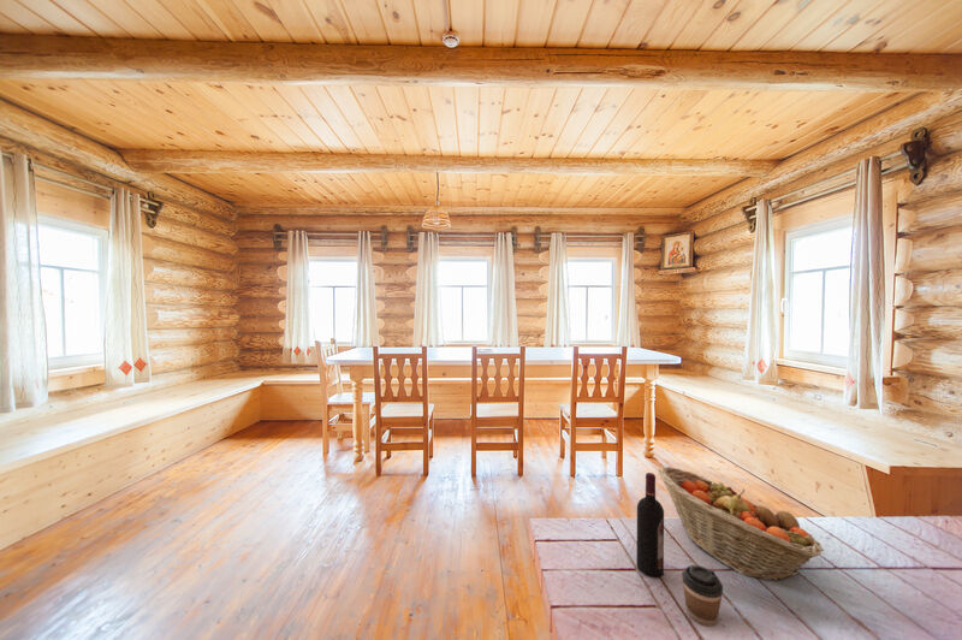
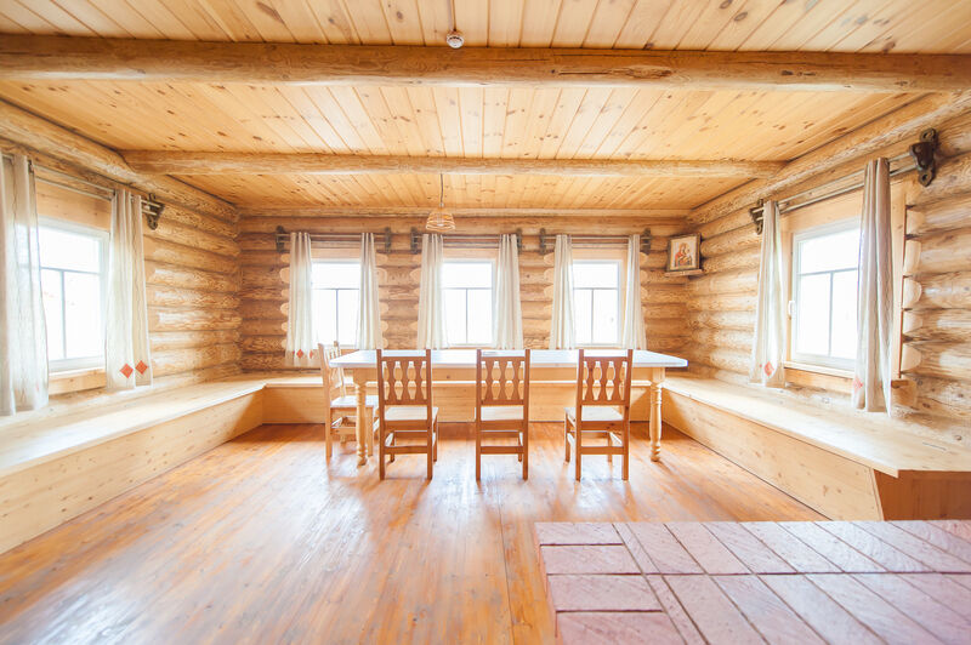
- coffee cup (701, 592)
- wine bottle (649, 521)
- fruit basket (728, 514)
